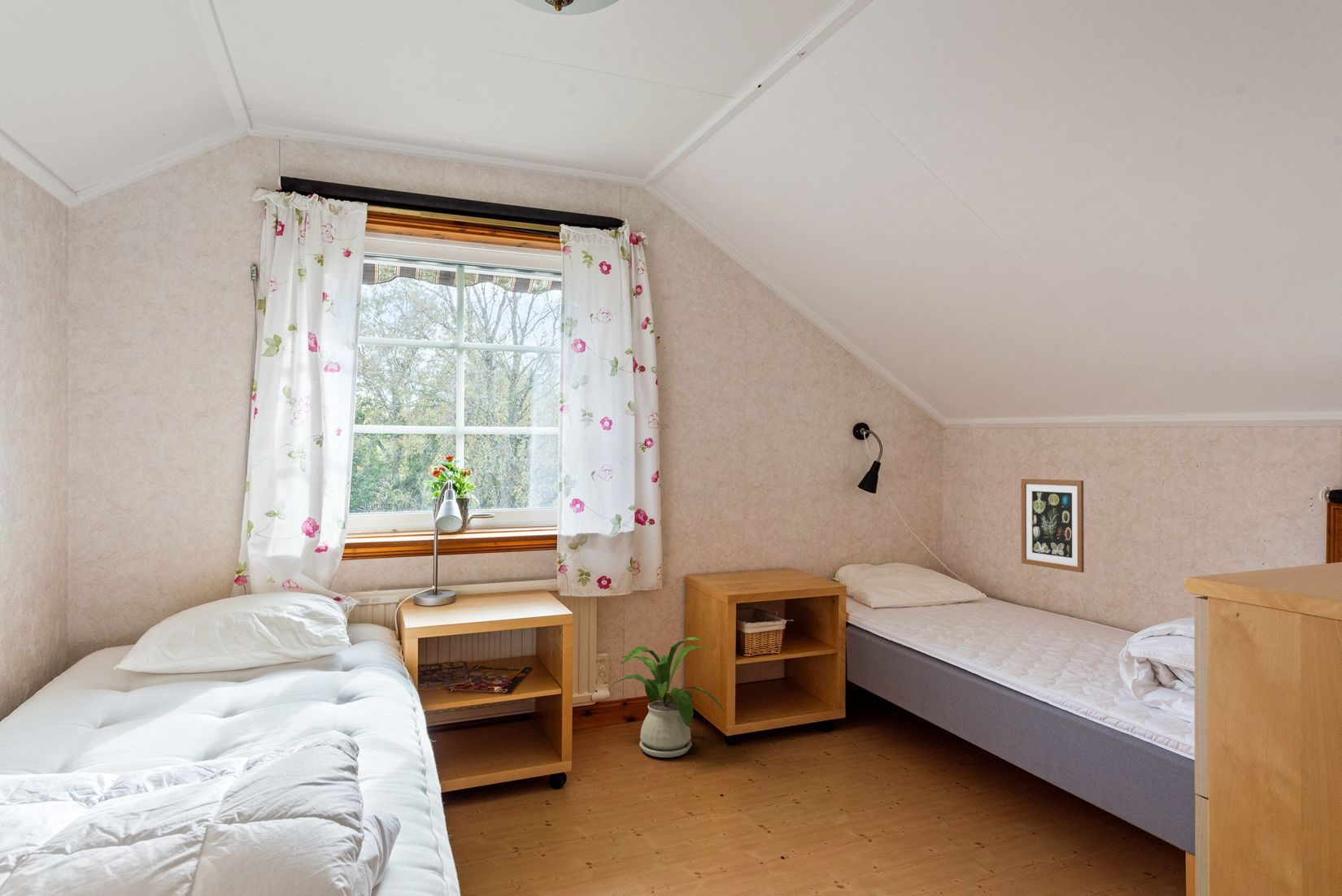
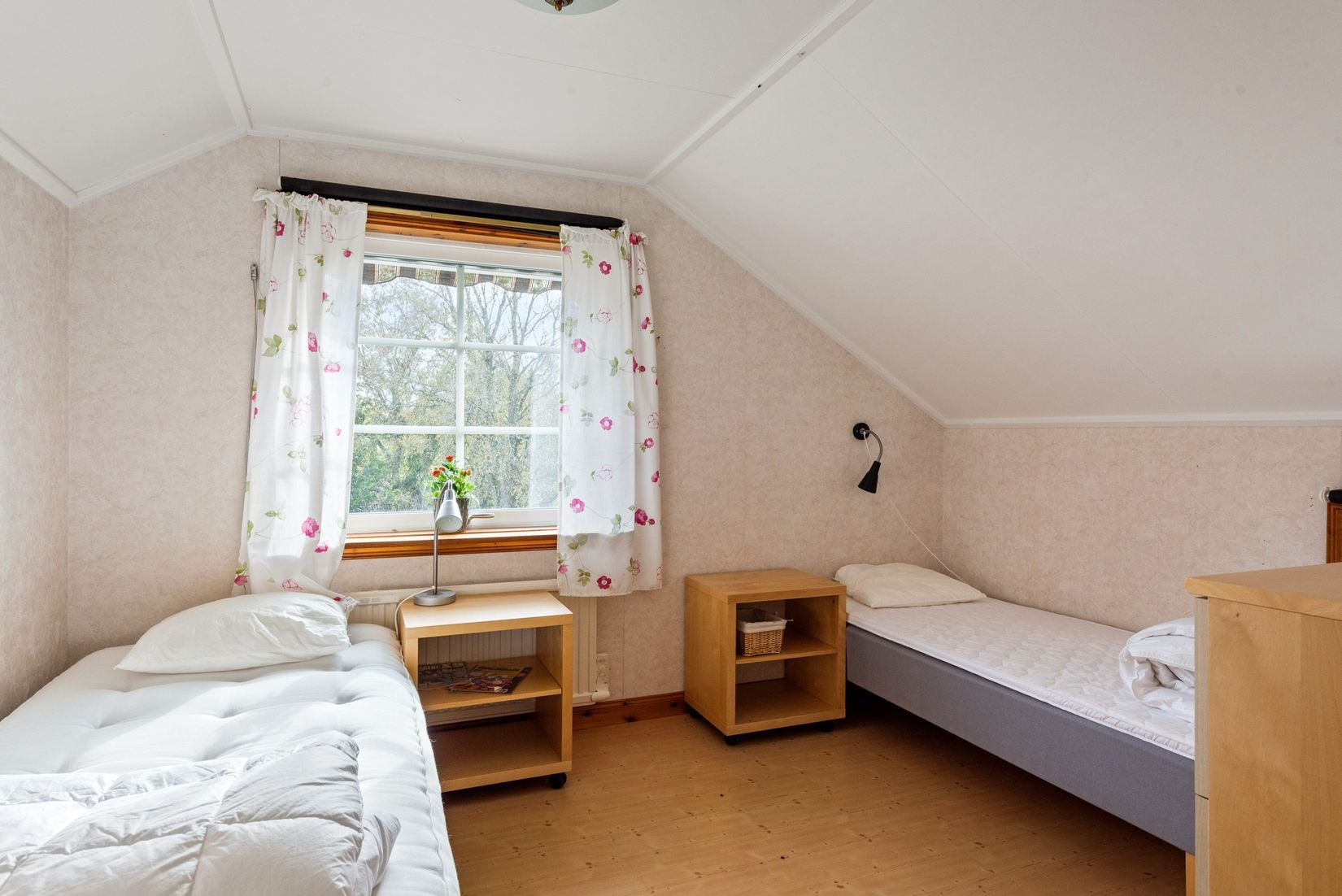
- house plant (664, 687)
- wall art (1051, 523)
